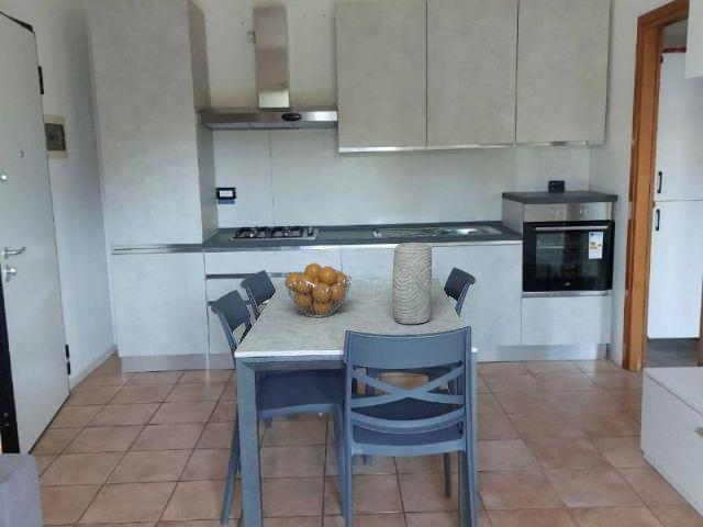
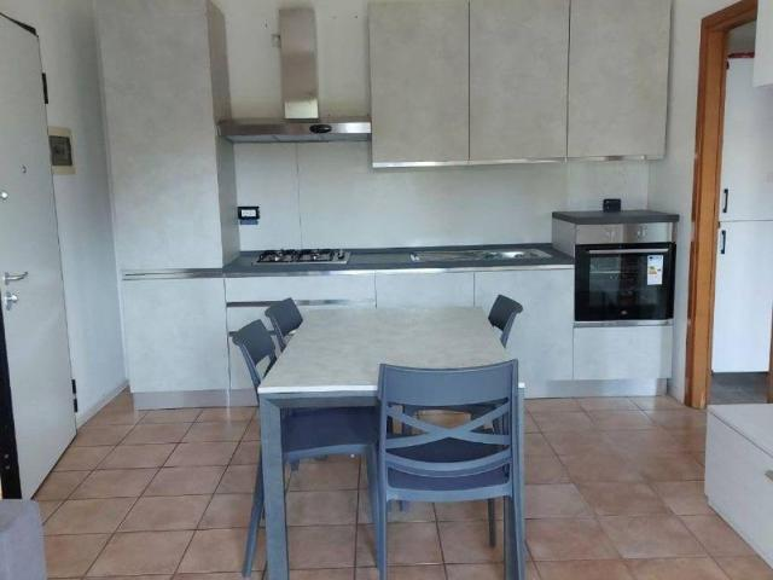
- vase (412, 282)
- fruit basket (317, 289)
